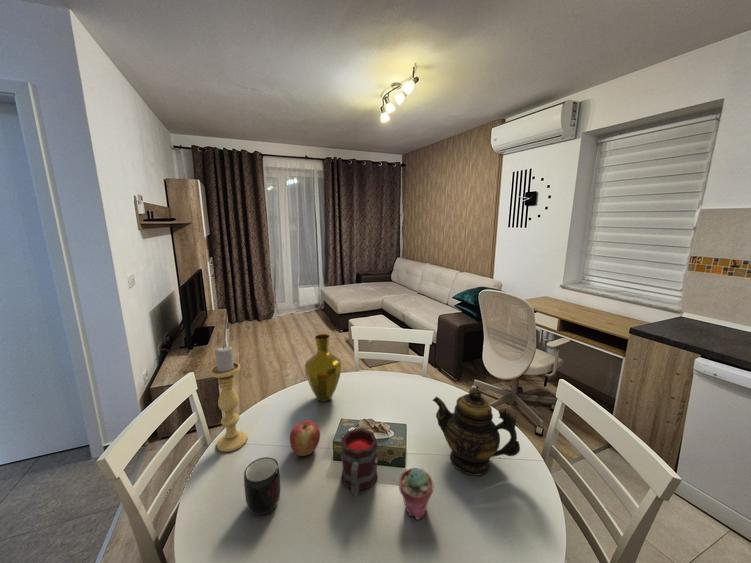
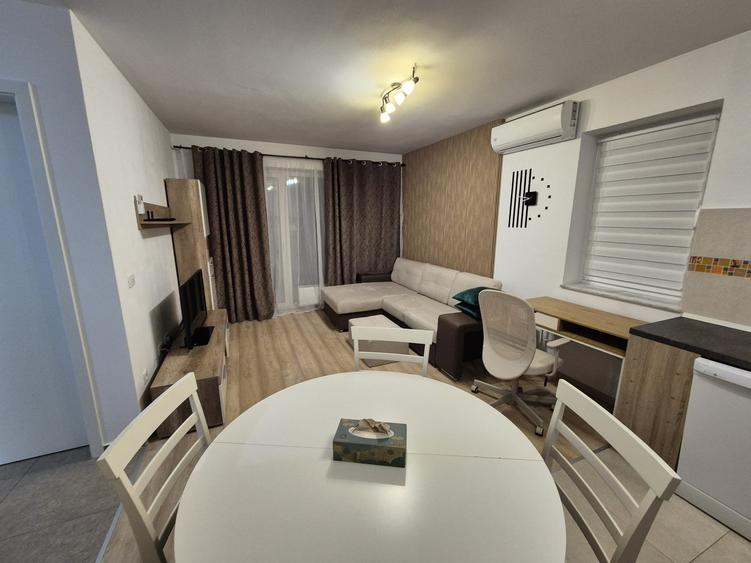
- mug (265, 481)
- candle holder (227, 395)
- vase (323, 367)
- teapot (473, 425)
- mug (358, 464)
- potted succulent (416, 489)
- apple (304, 437)
